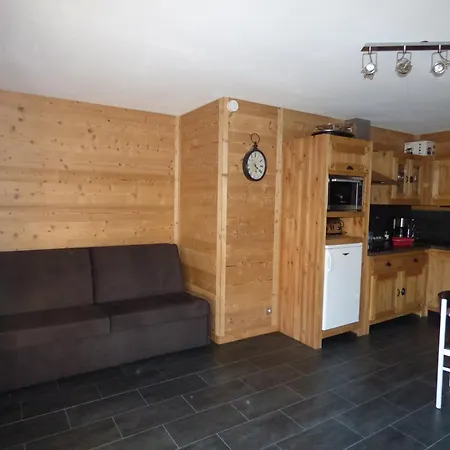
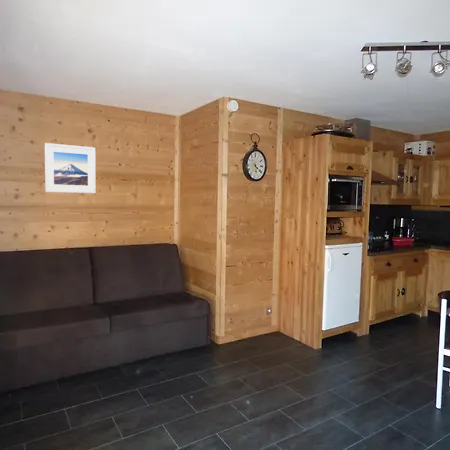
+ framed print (71, 169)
